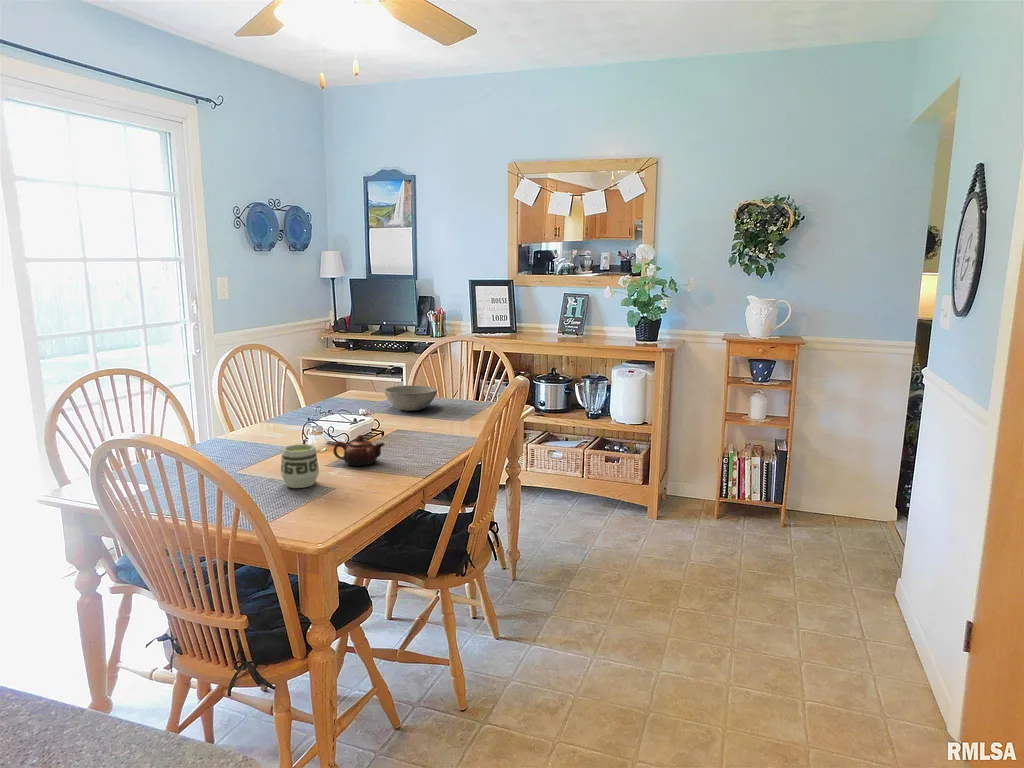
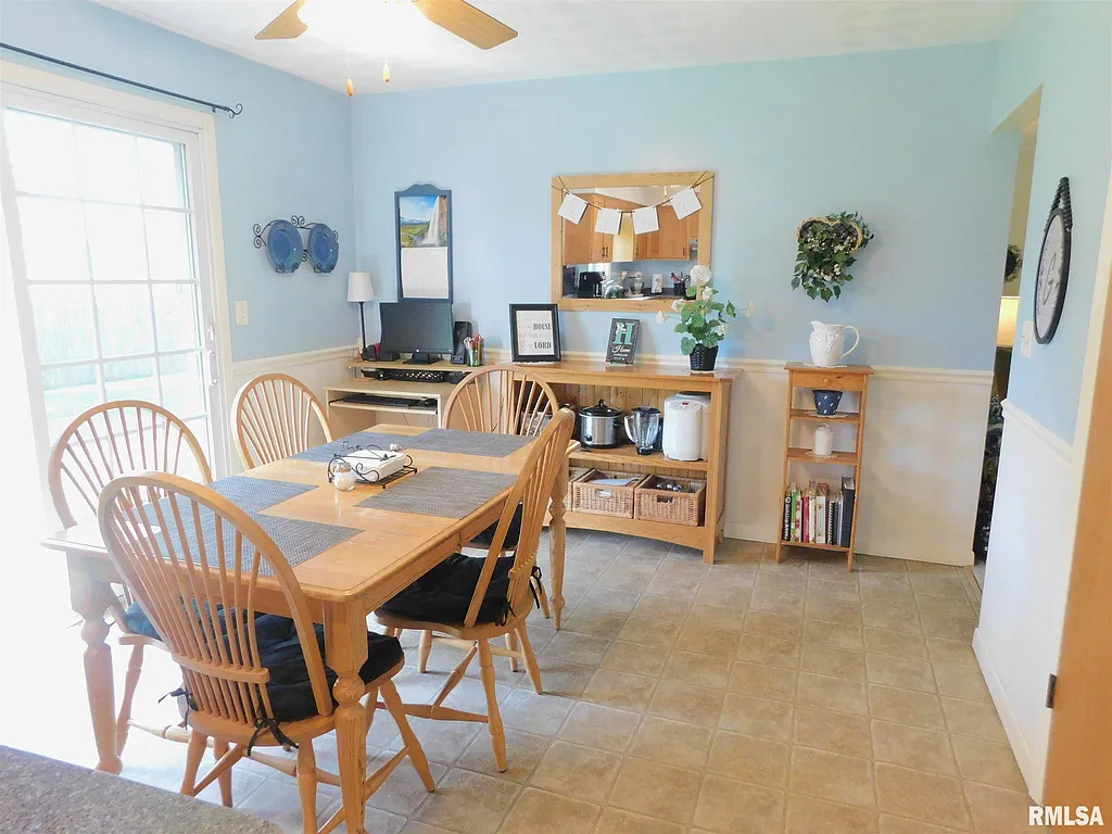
- cup (299, 465)
- bowl (411, 399)
- teapot (359, 448)
